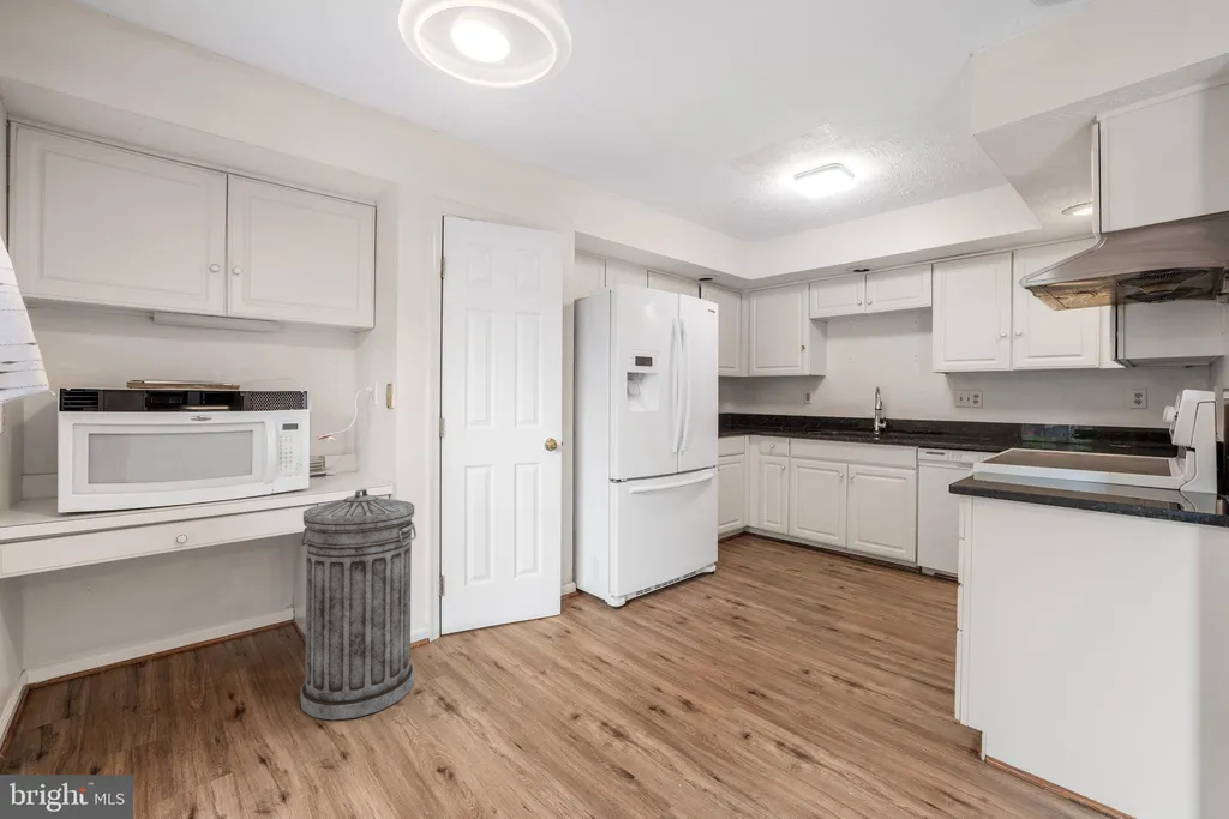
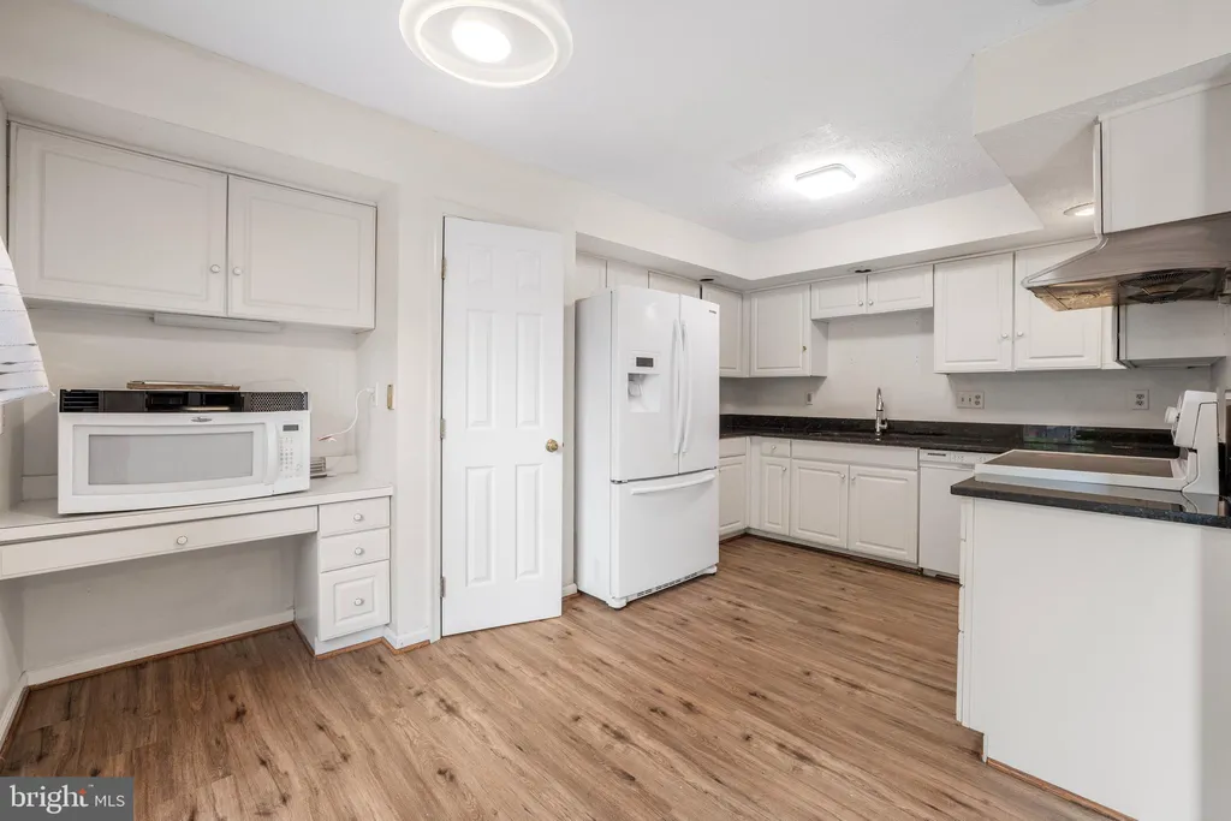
- trash can (360, 590)
